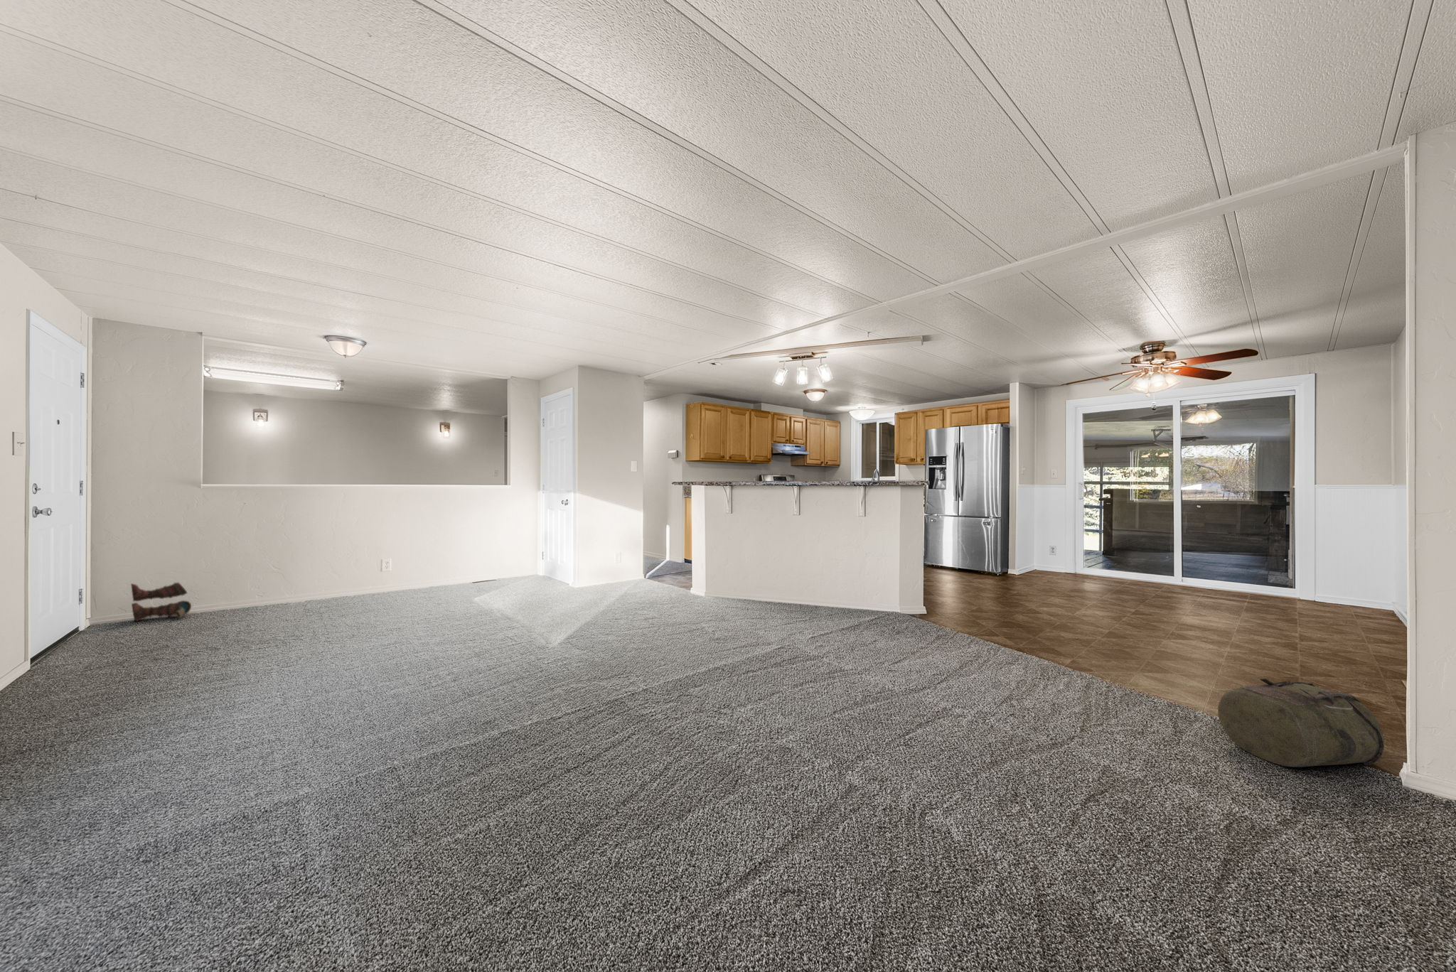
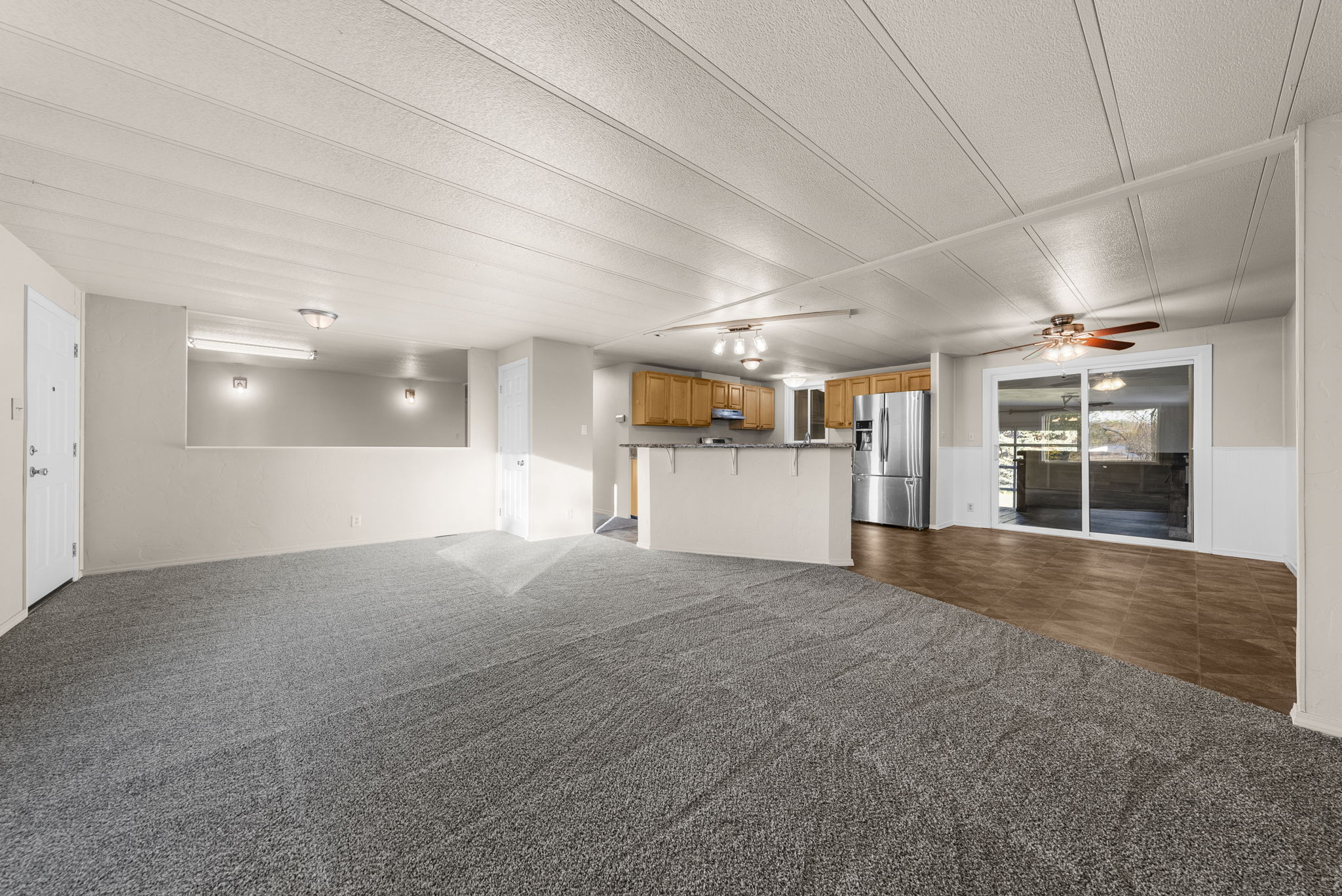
- backpack (1299, 717)
- boots (162, 598)
